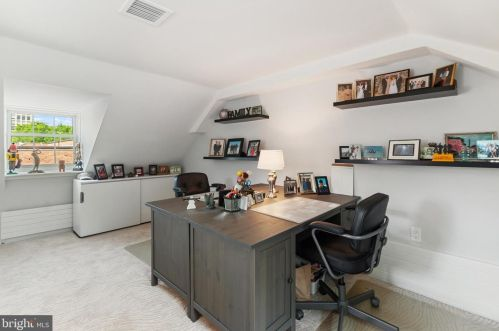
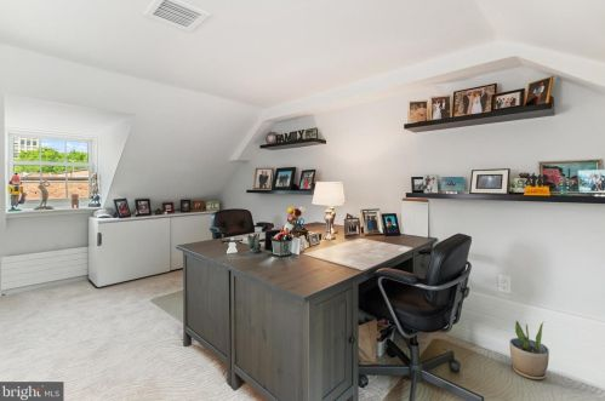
+ potted plant (529, 343)
